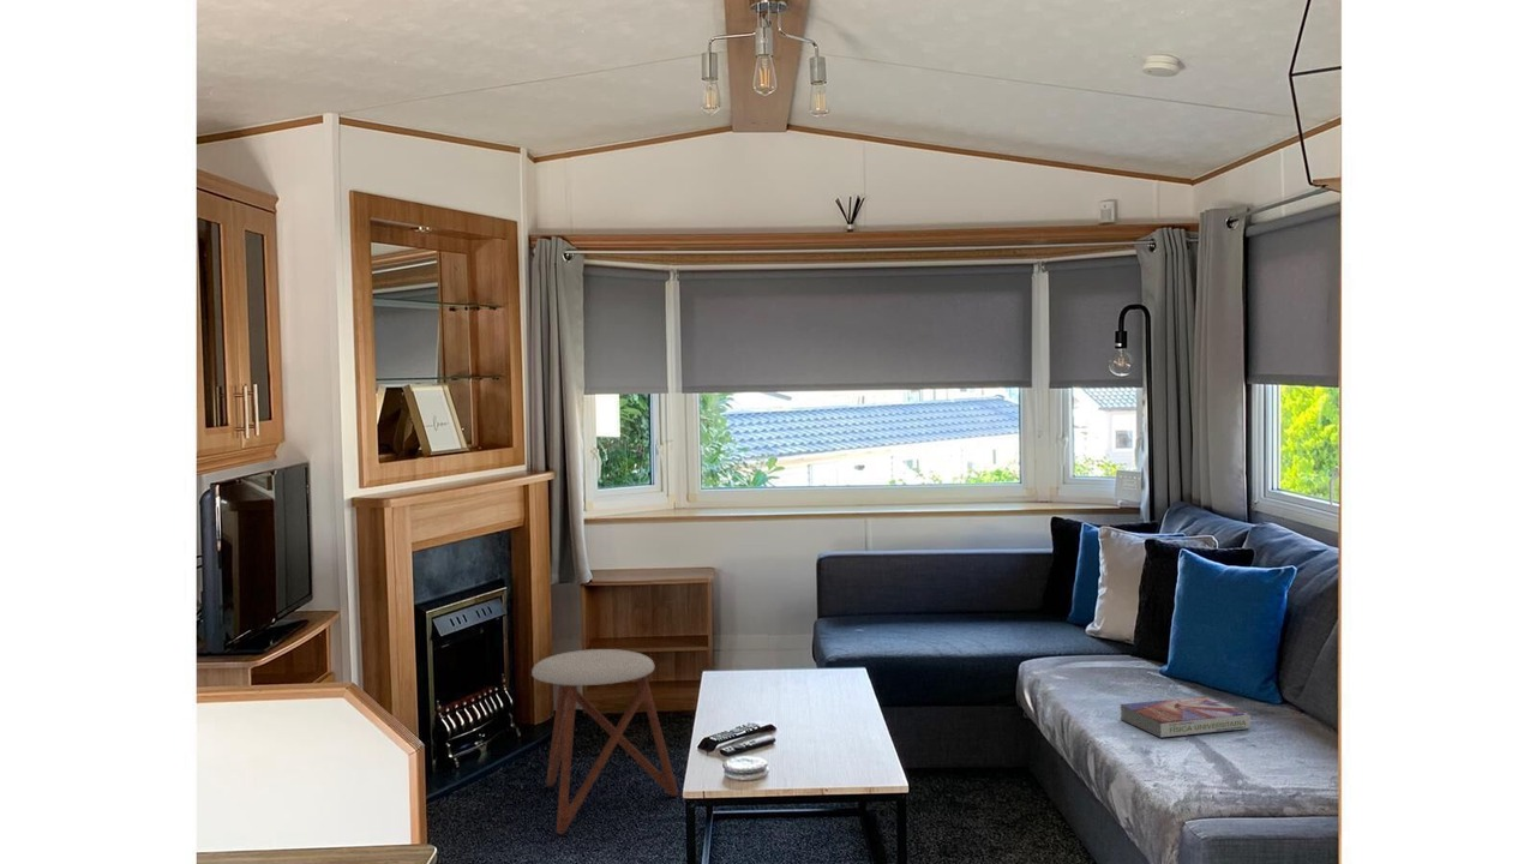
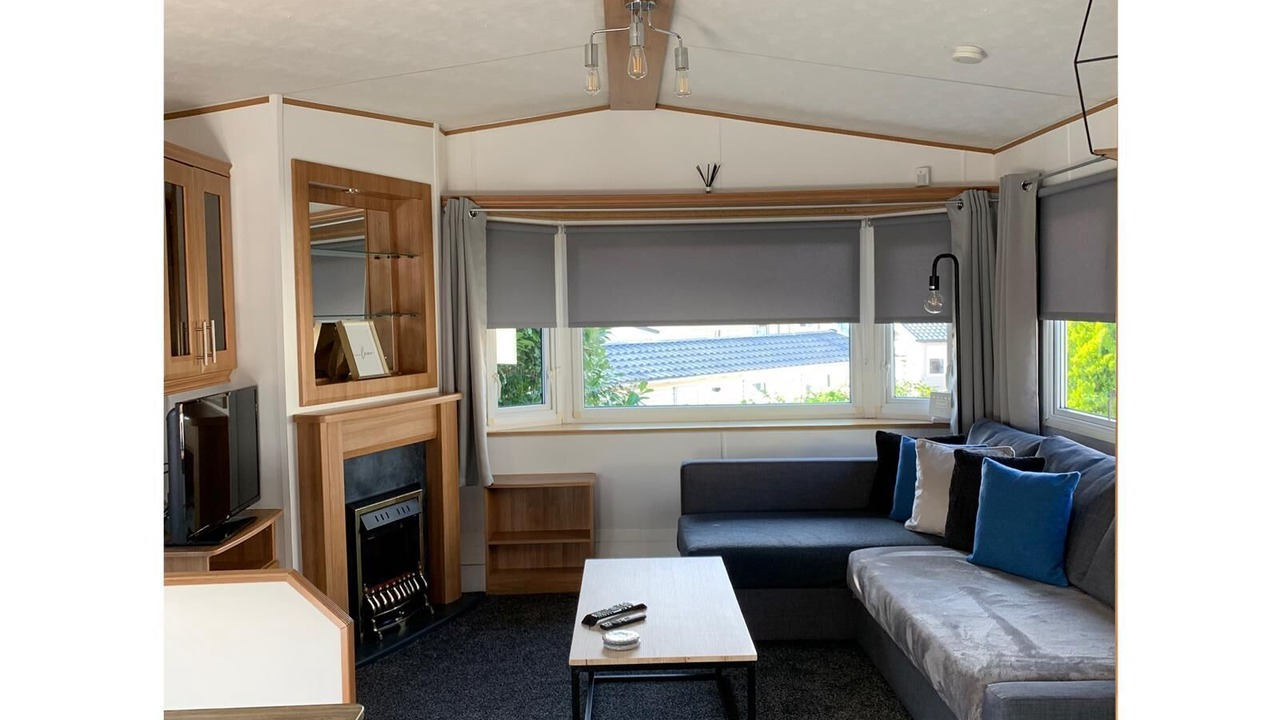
- textbook (1183, 716)
- stool (600, 725)
